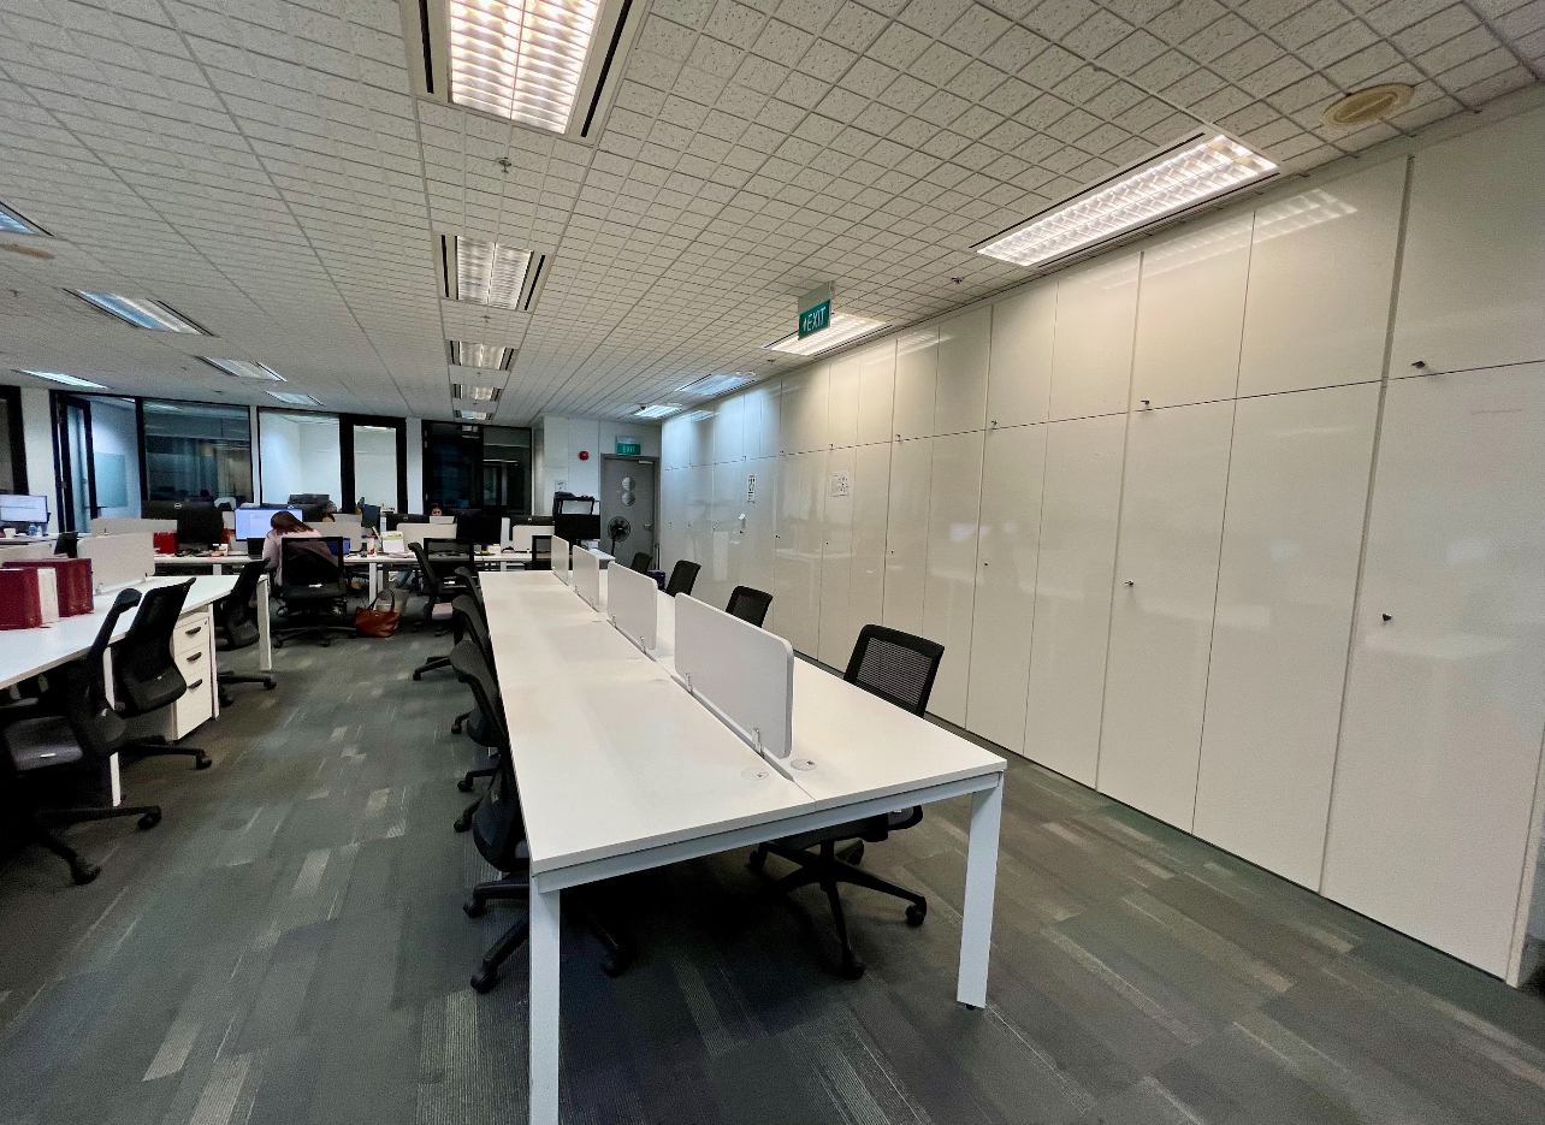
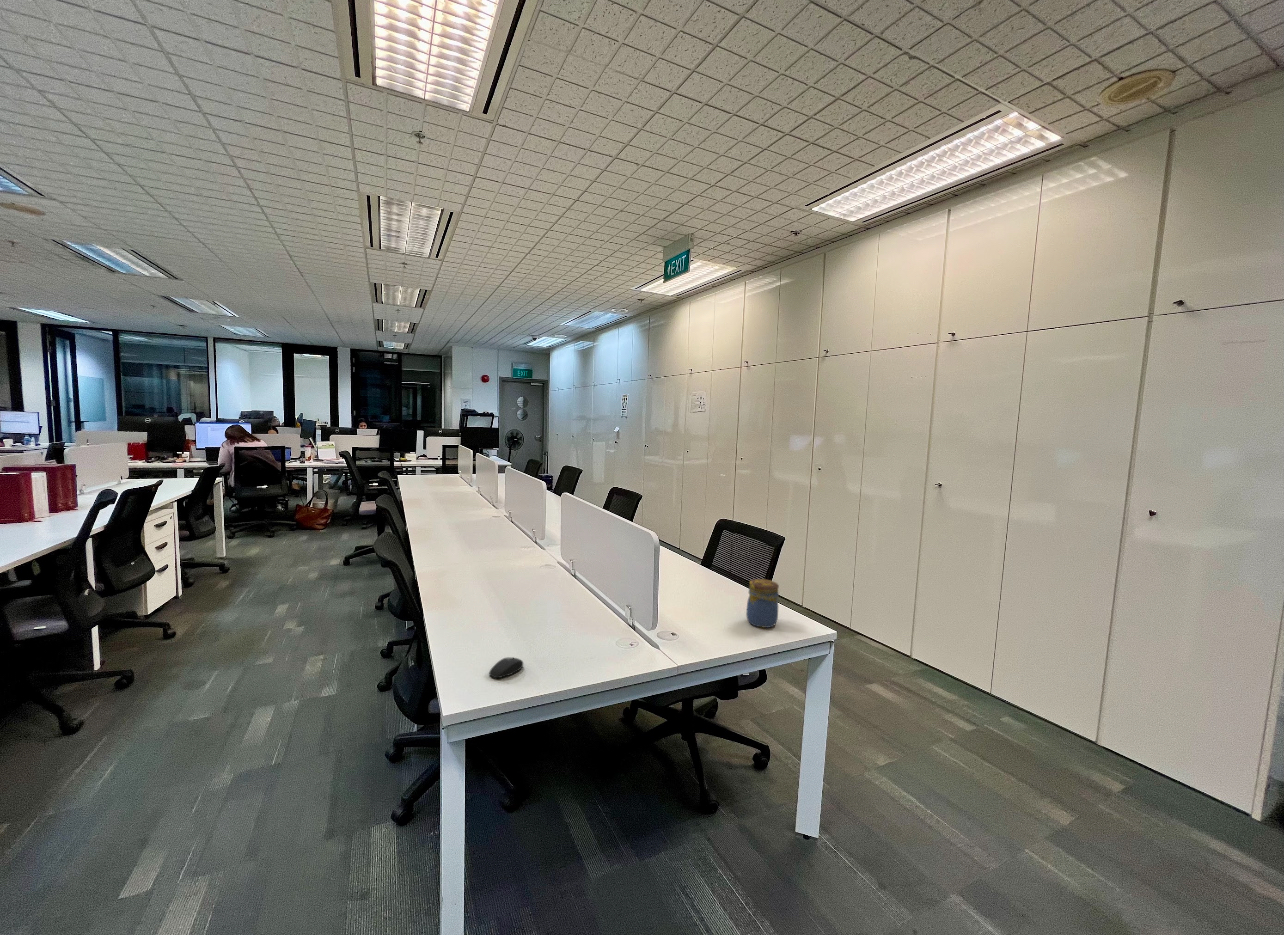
+ jar (761, 601)
+ mouse (506, 665)
